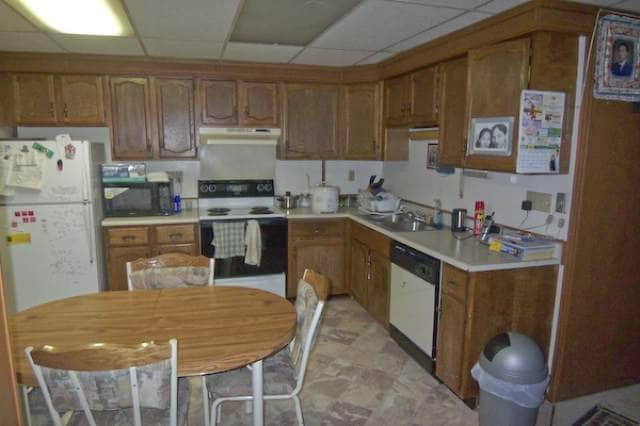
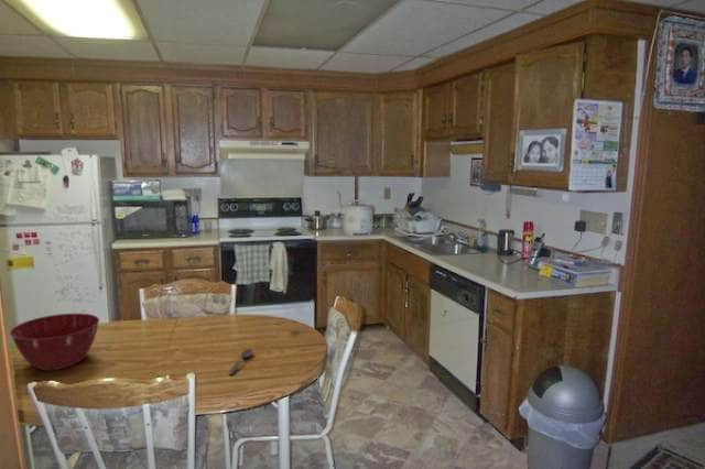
+ mixing bowl (57, 343)
+ soupspoon (239, 360)
